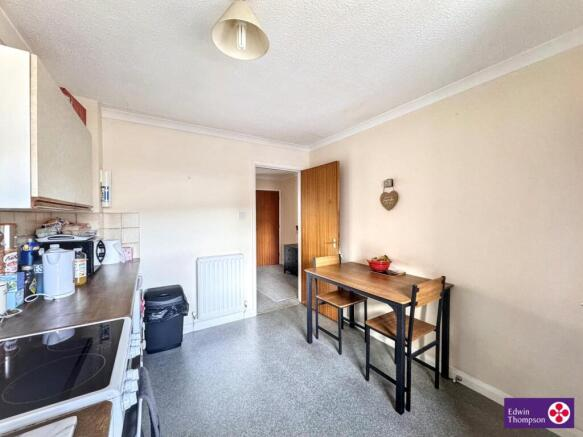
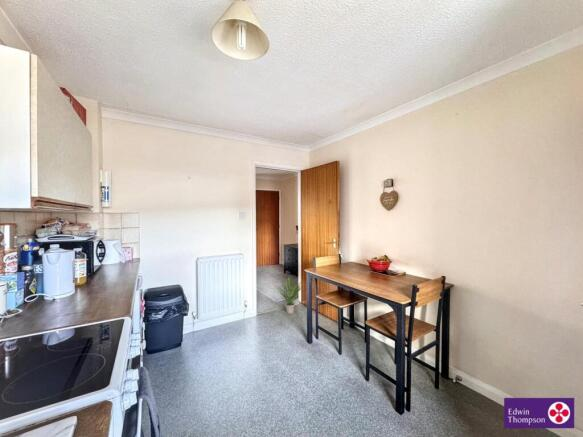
+ potted plant (290, 295)
